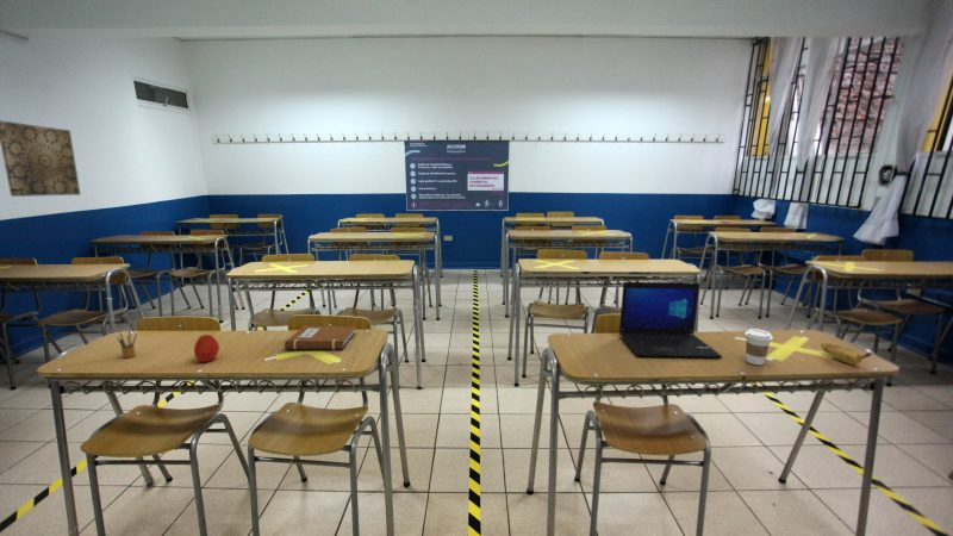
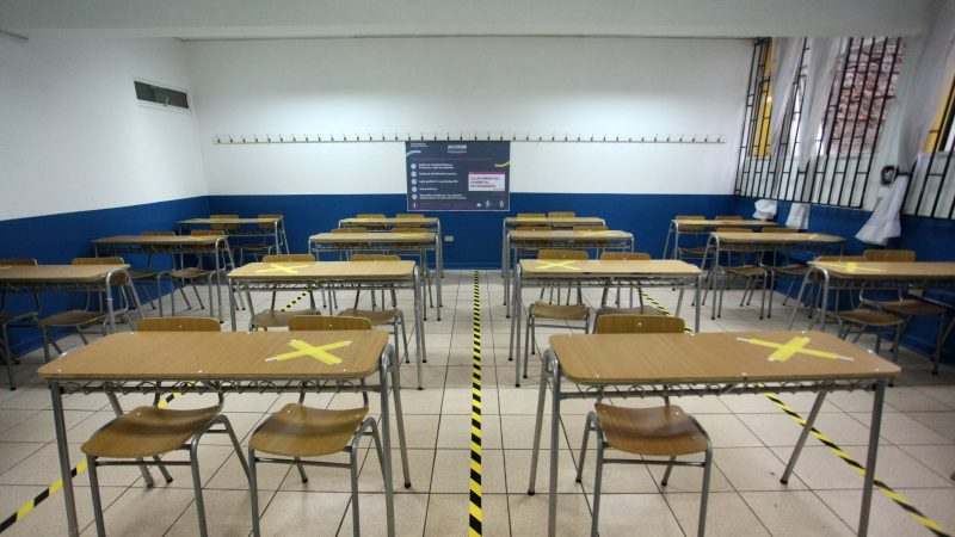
- apple (206, 347)
- notebook (320, 337)
- laptop (669, 317)
- wall art (42, 161)
- pencil box (127, 343)
- coffee cup (756, 347)
- banana (845, 353)
